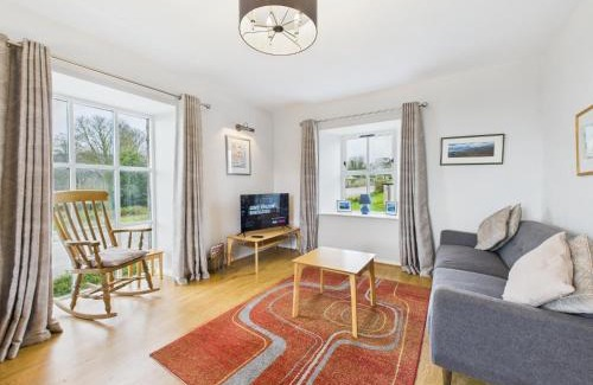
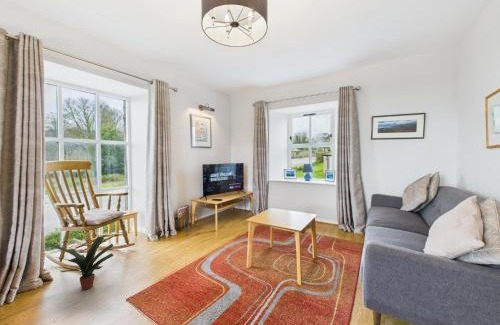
+ potted plant (83, 262)
